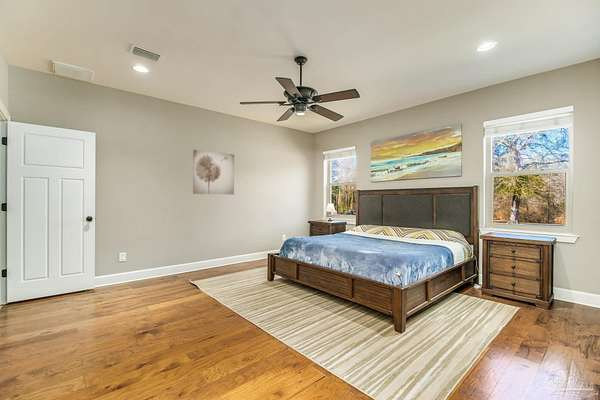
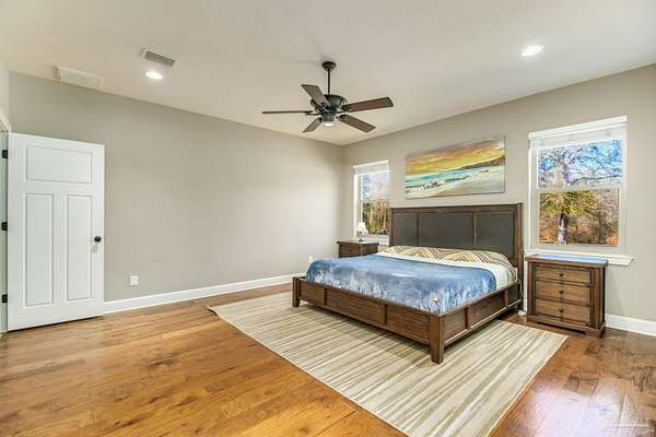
- wall art (214, 173)
